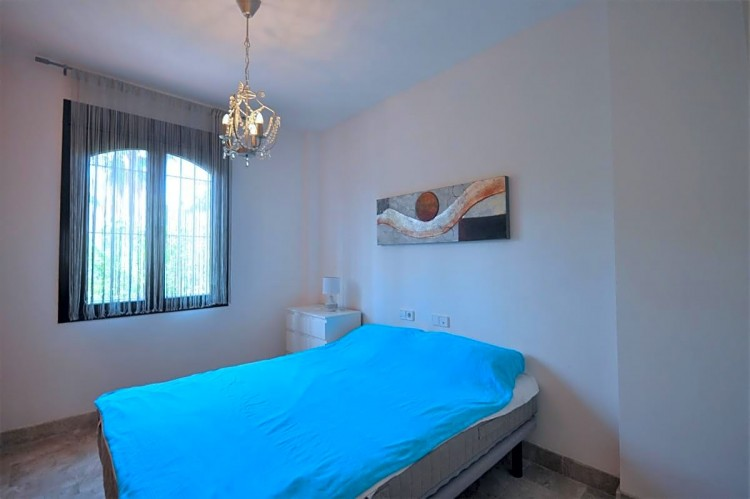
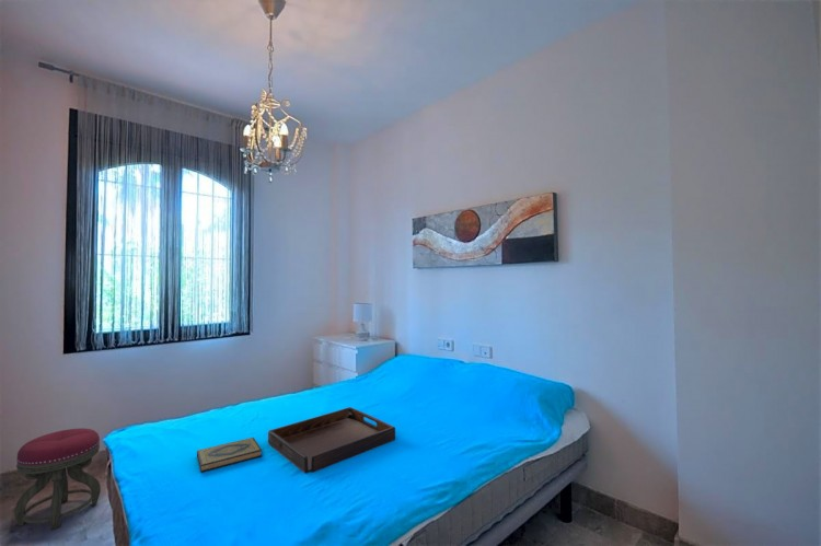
+ serving tray (332, 434)
+ hardback book (229, 453)
+ stool (59, 475)
